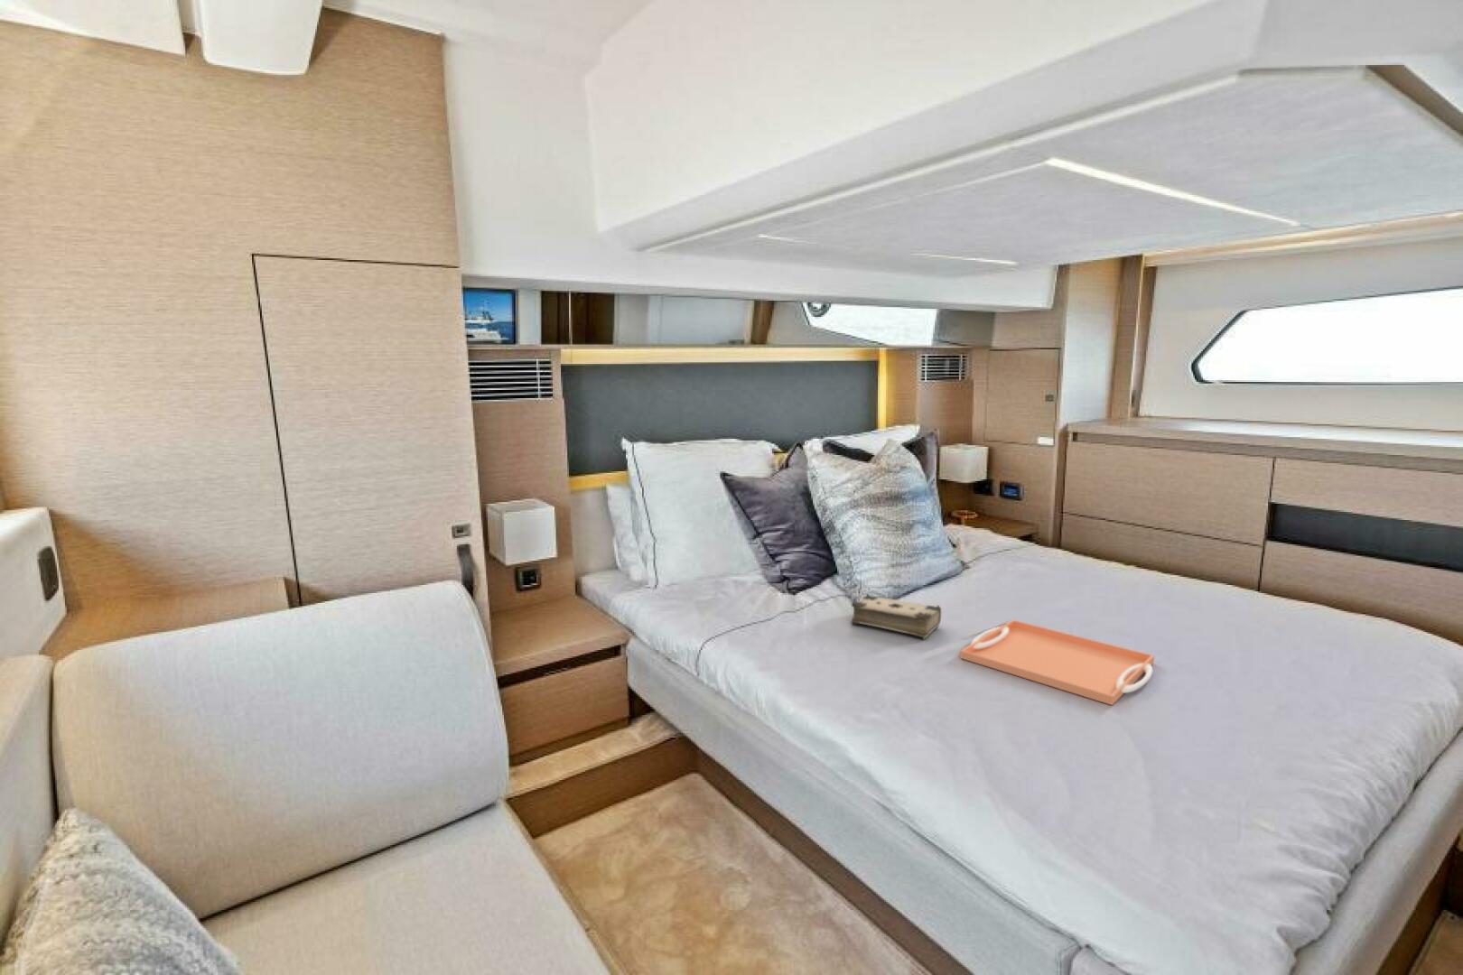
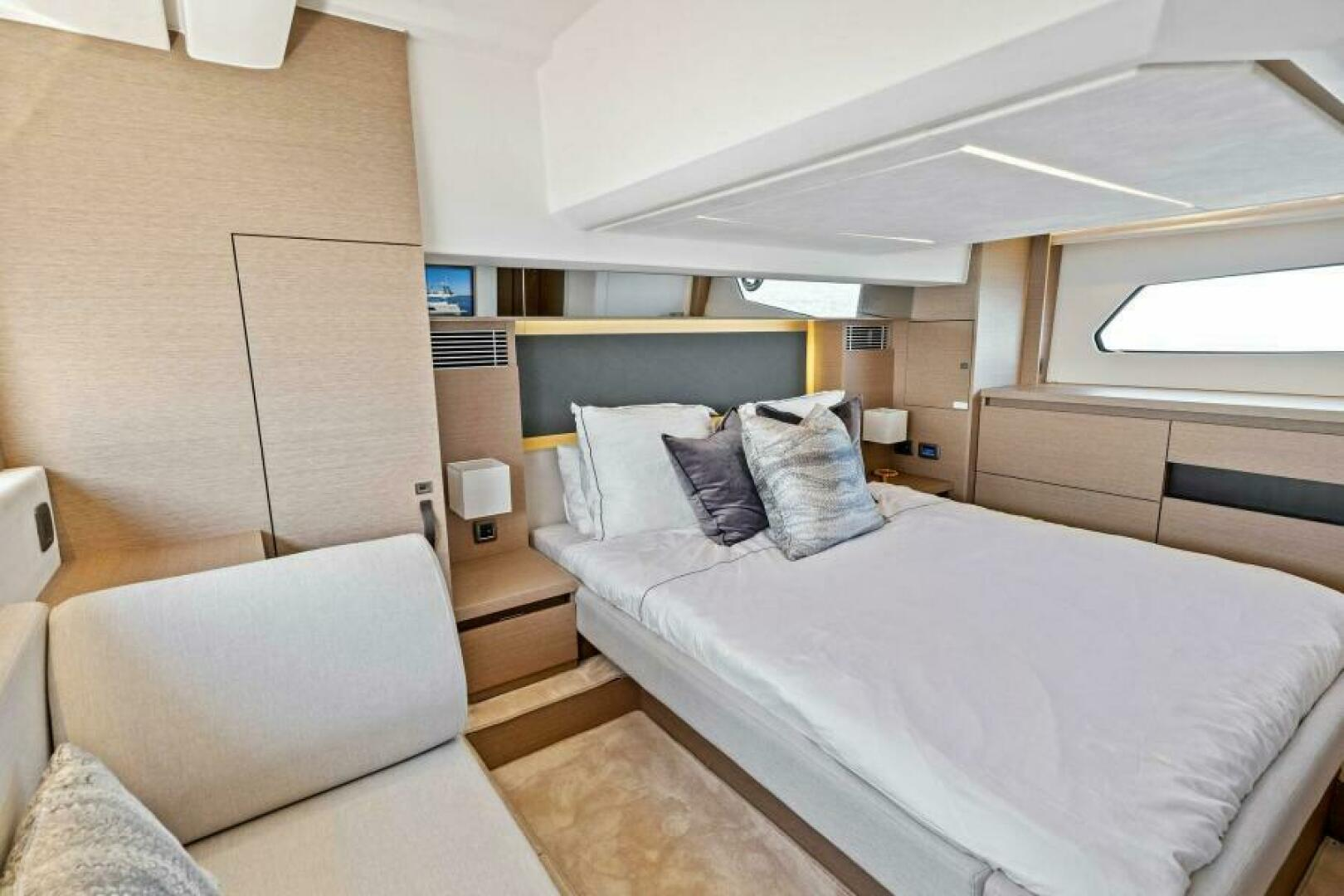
- book (895, 613)
- serving tray (1056, 656)
